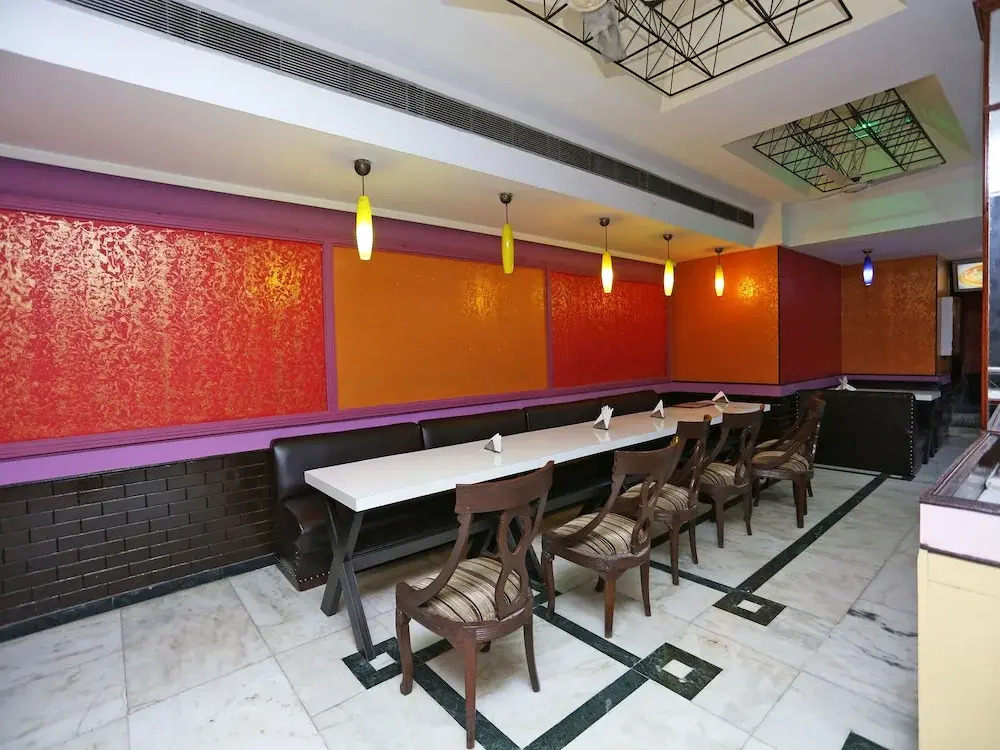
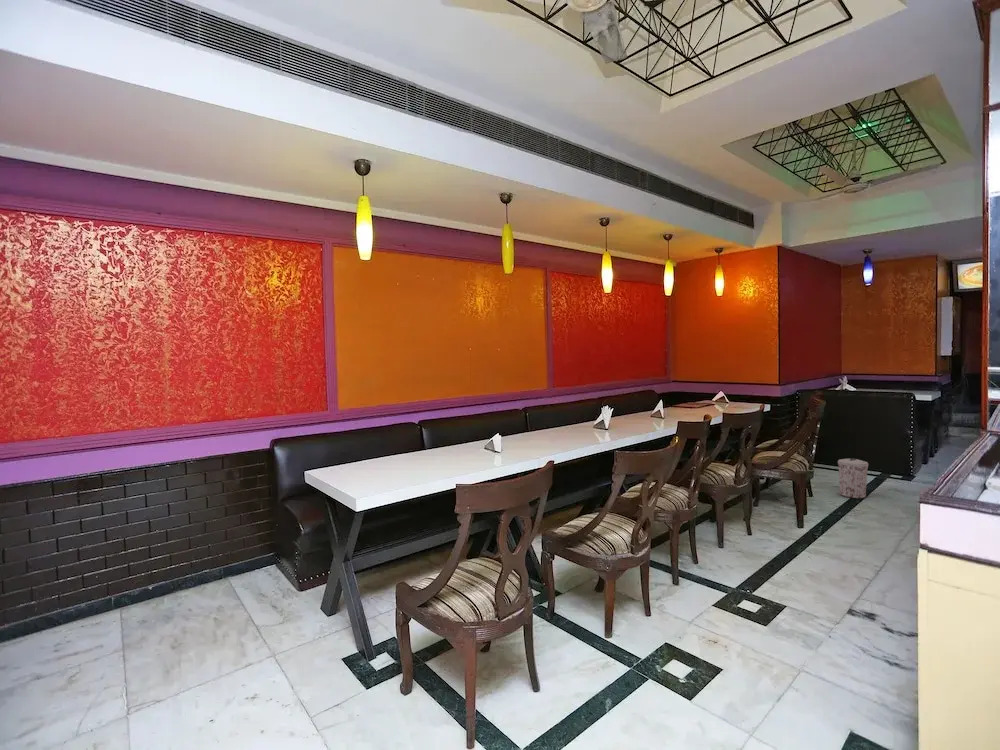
+ trash can (852, 477)
